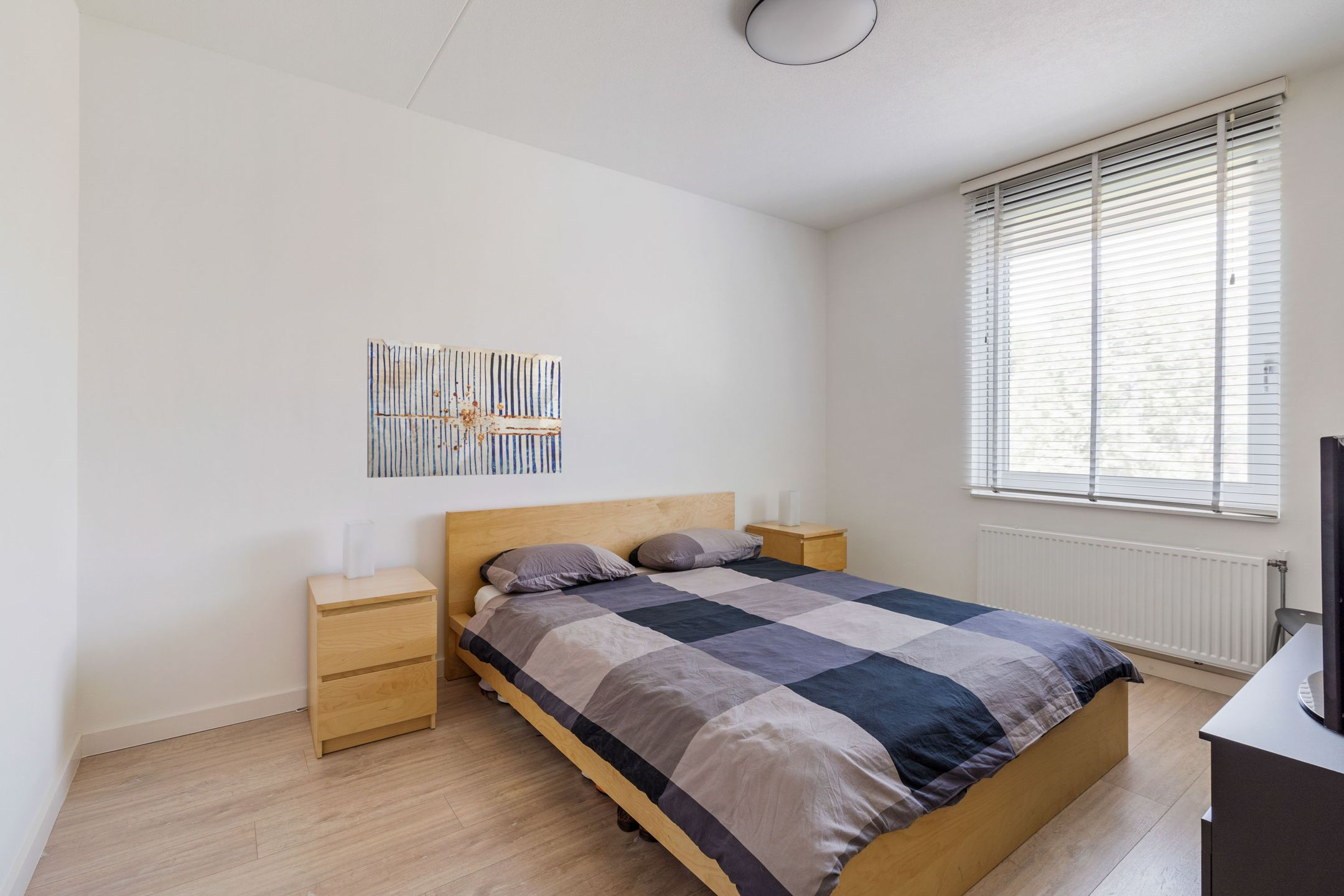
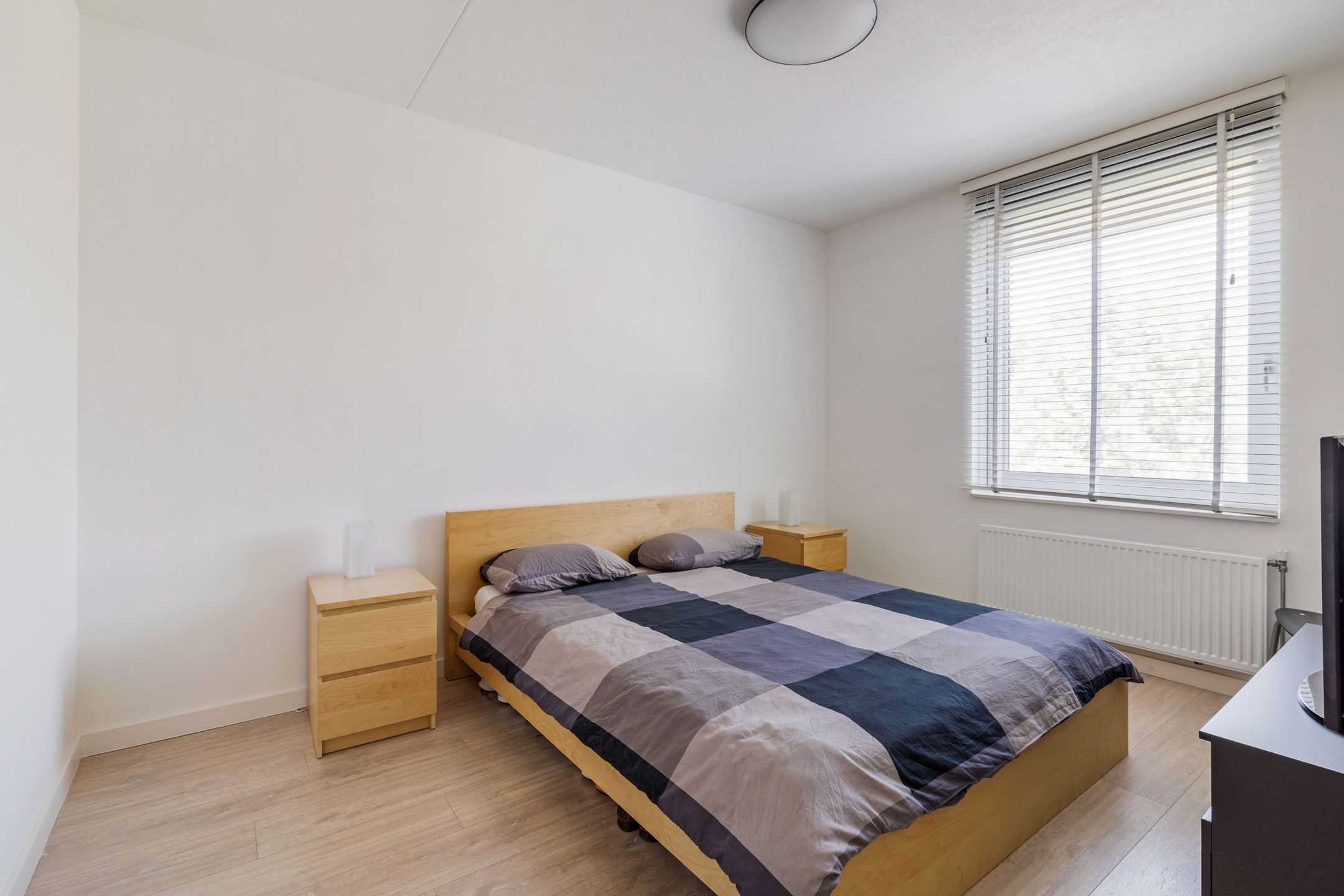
- wall art (472, 411)
